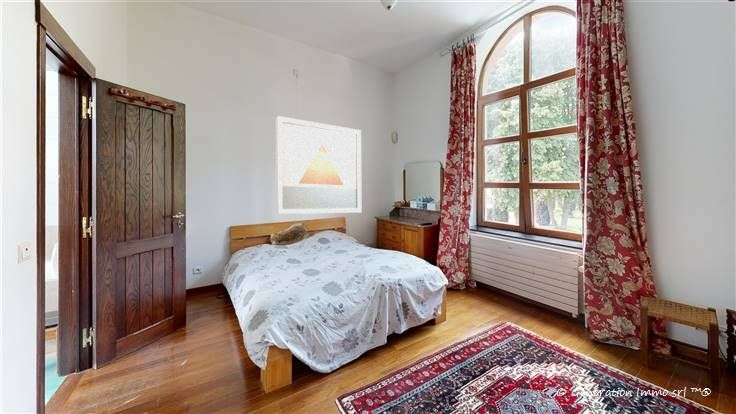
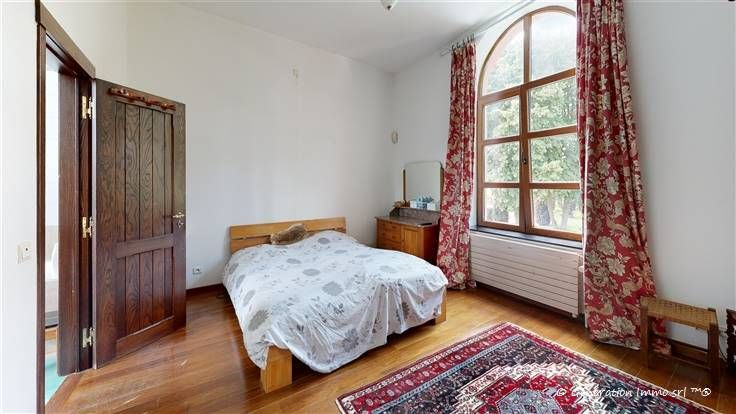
- wall art (321, 168)
